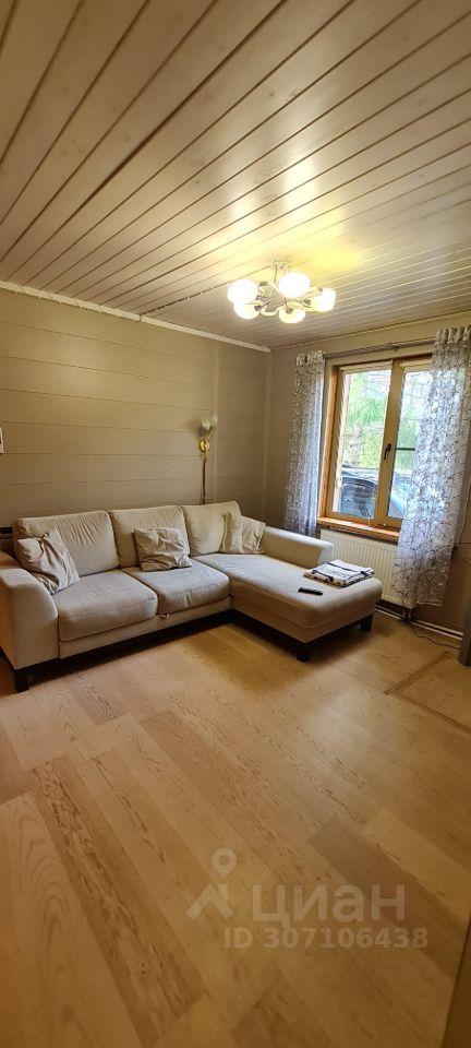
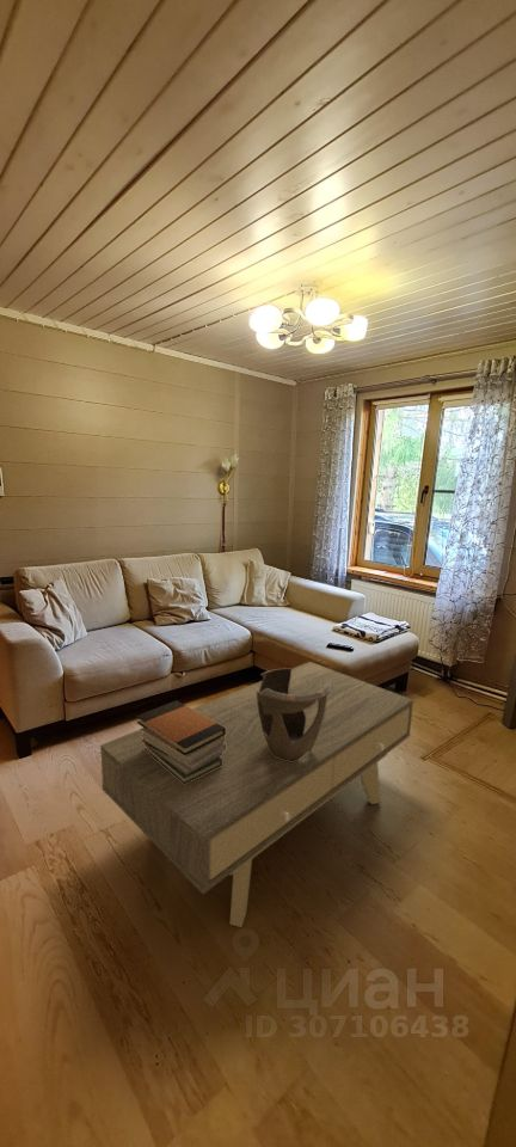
+ book stack (182, 738)
+ decorative bowl (288, 714)
+ coffee table (275, 771)
